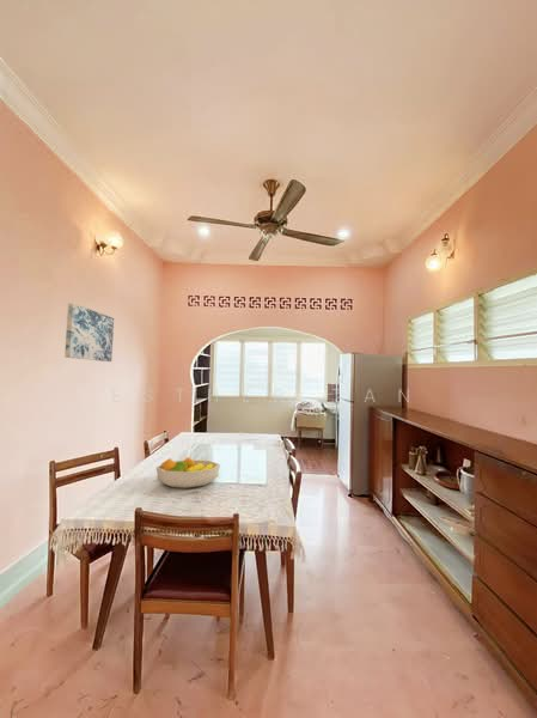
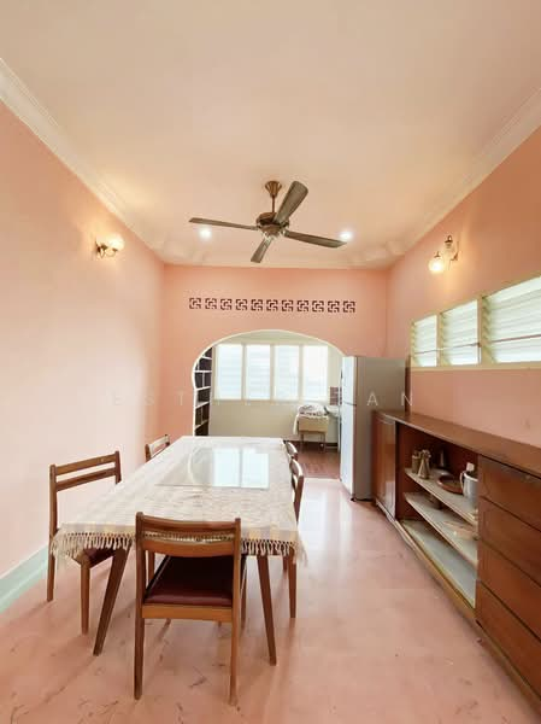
- fruit bowl (188, 469)
- wall art (91, 335)
